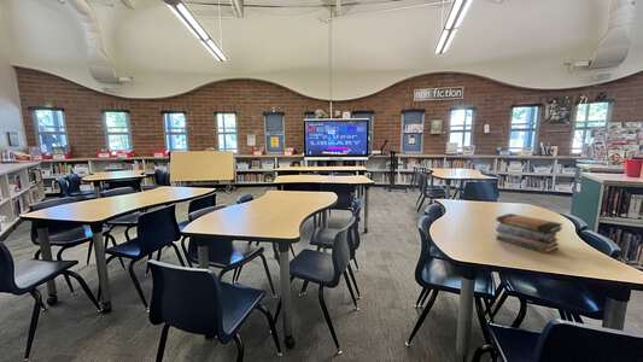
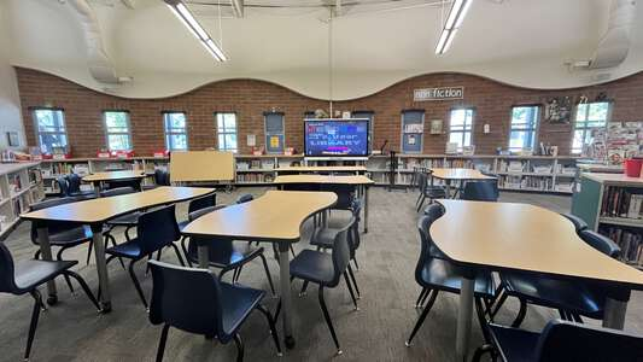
- book stack (526, 232)
